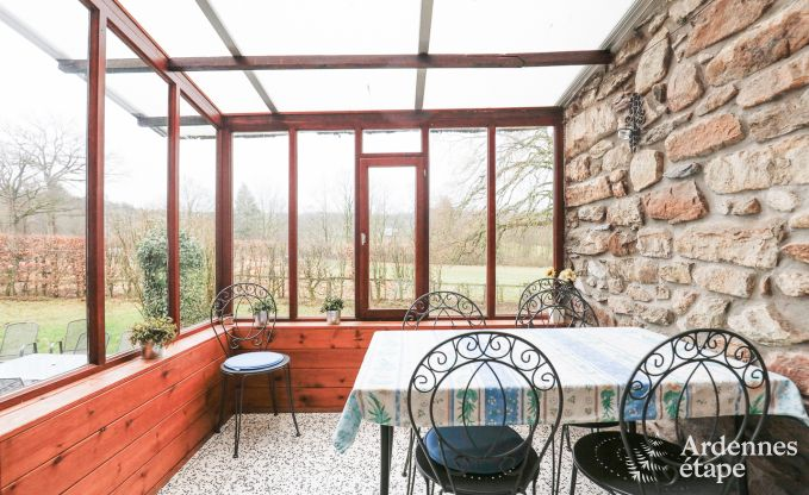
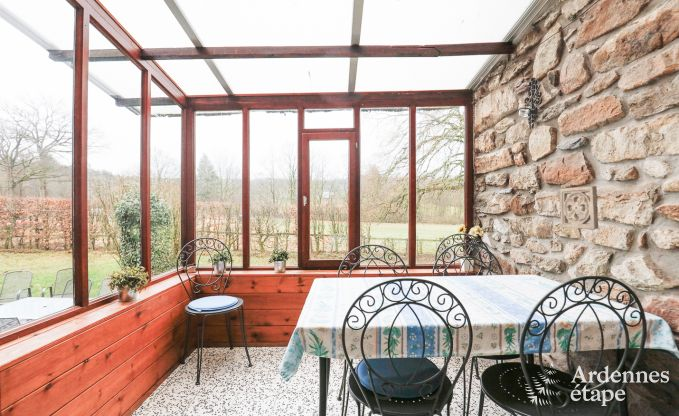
+ wall ornament (577, 208)
